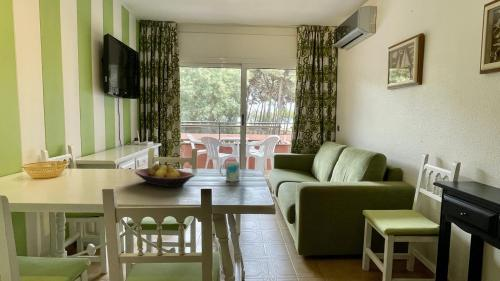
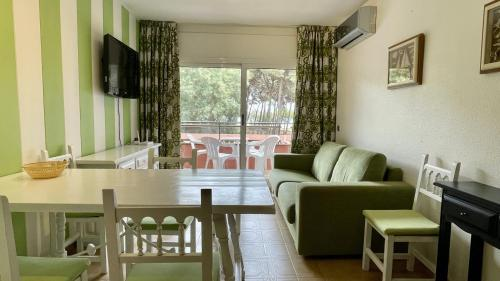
- mug (229, 171)
- fruit bowl (164, 173)
